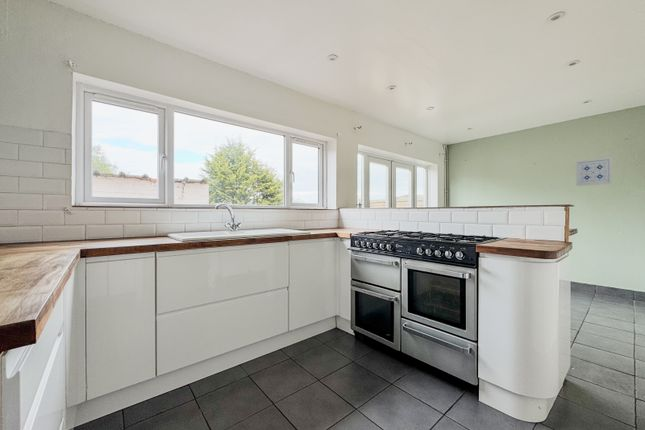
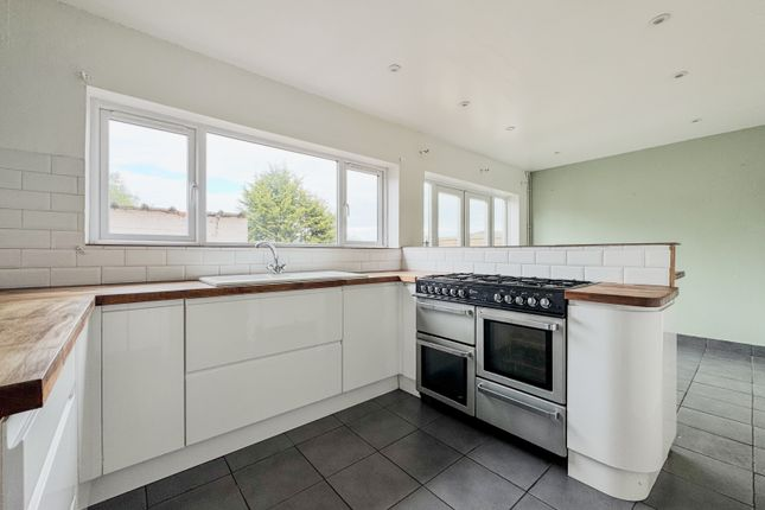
- wall art (593, 172)
